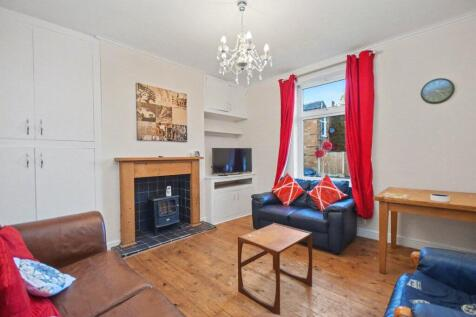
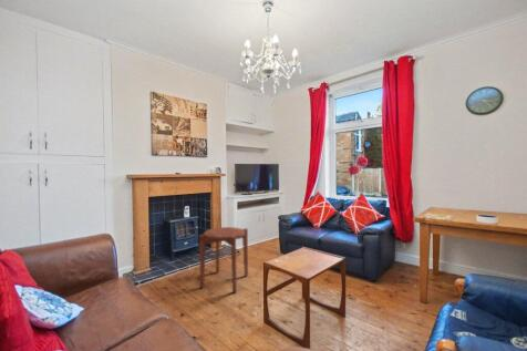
+ side table (218, 256)
